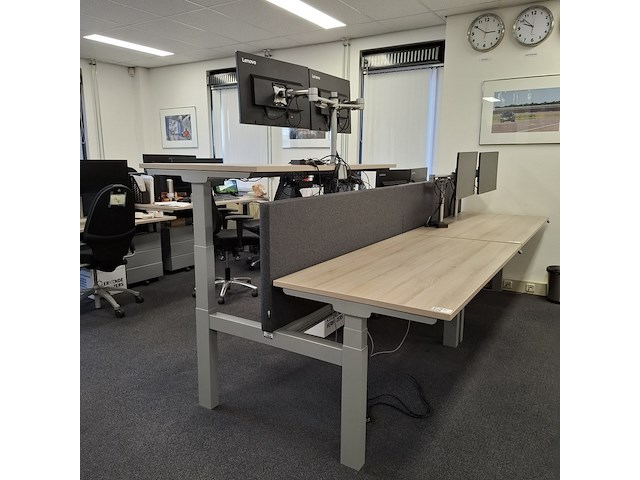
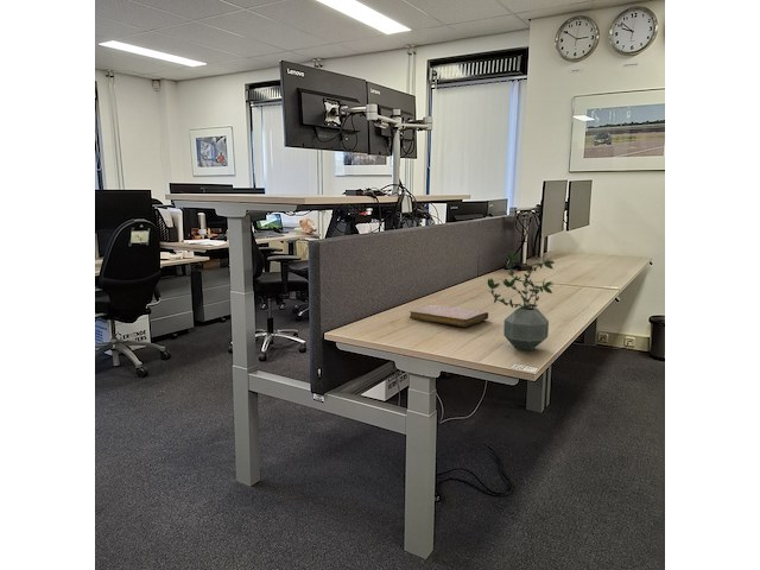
+ notebook (448, 315)
+ potted plant (521, 297)
